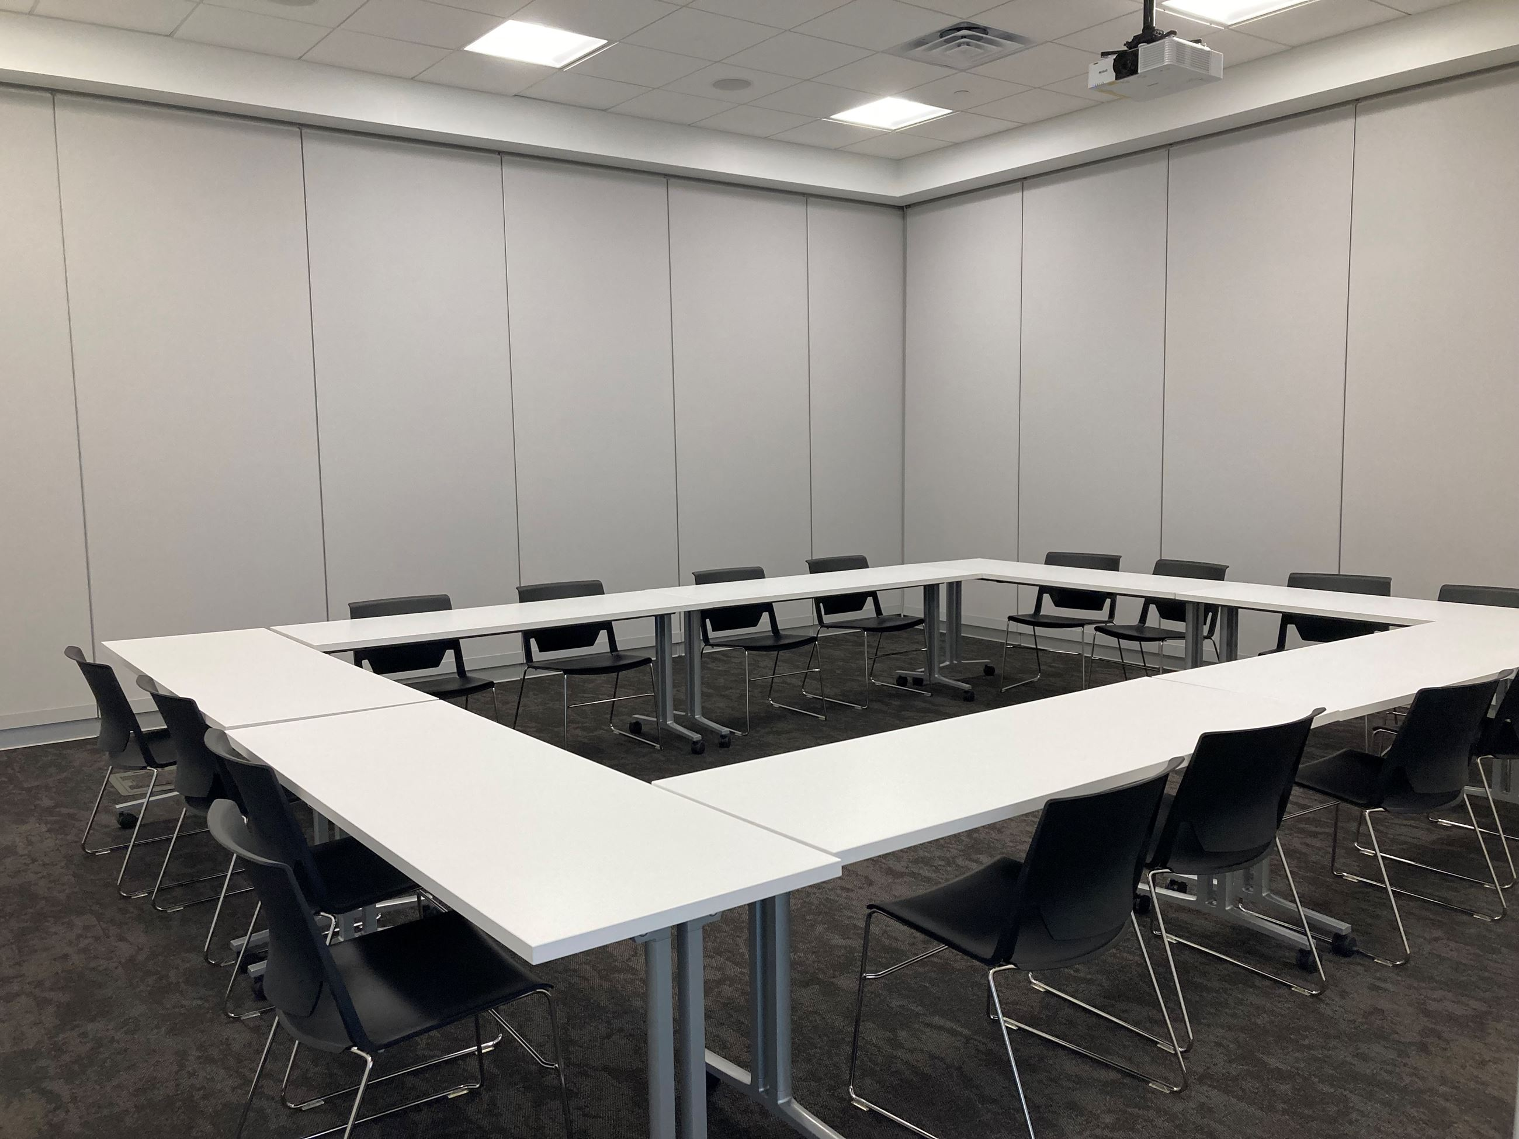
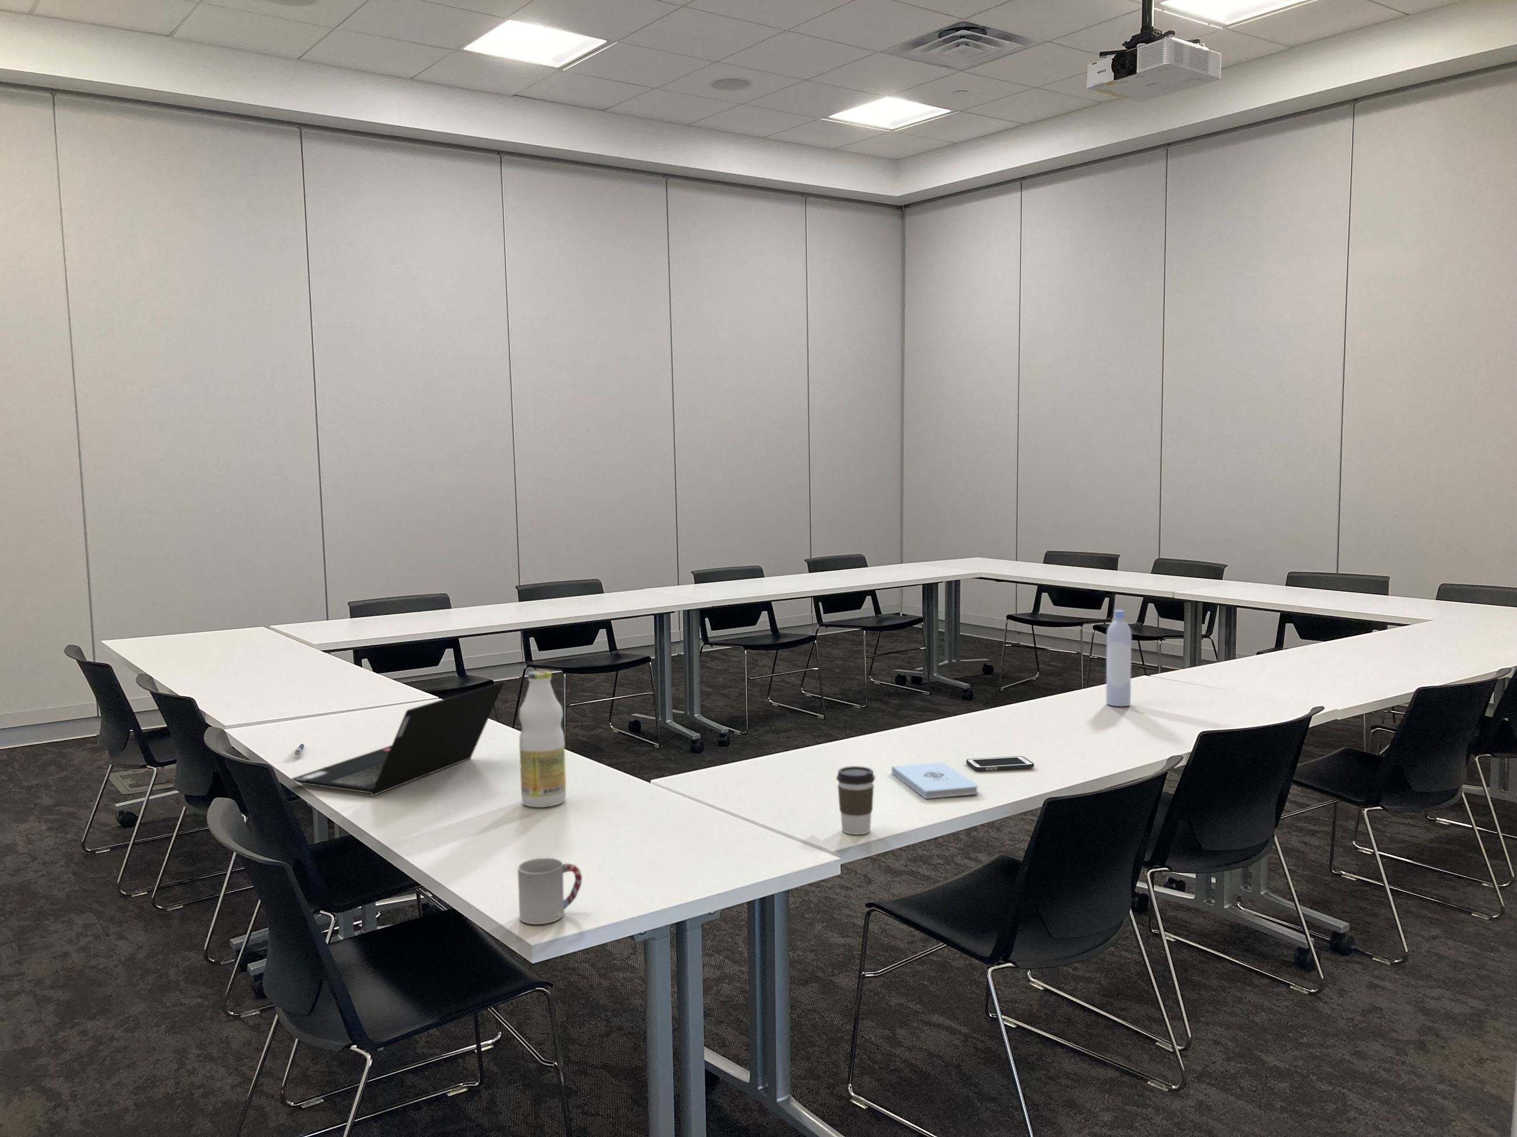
+ bottle (541, 737)
+ cell phone (1000, 763)
+ notepad (934, 780)
+ laptop computer (401, 732)
+ pen (301, 749)
+ coffee cup (856, 800)
+ bottle (1118, 657)
+ cup (551, 889)
